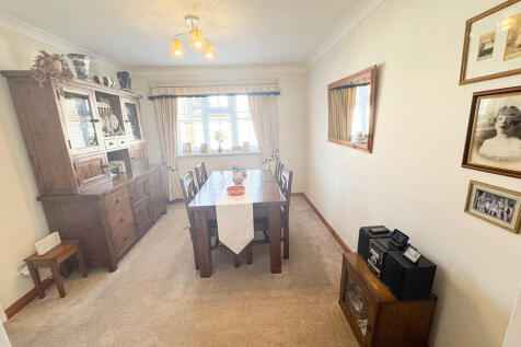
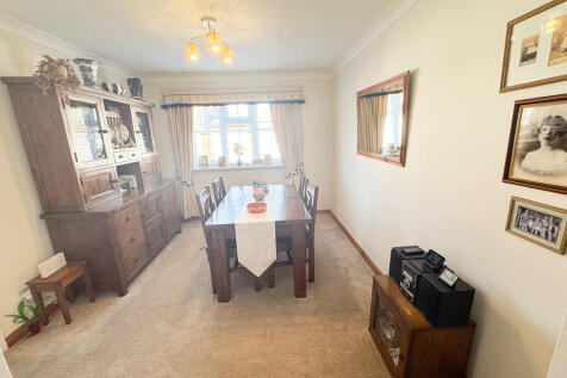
+ potted plant (35, 316)
